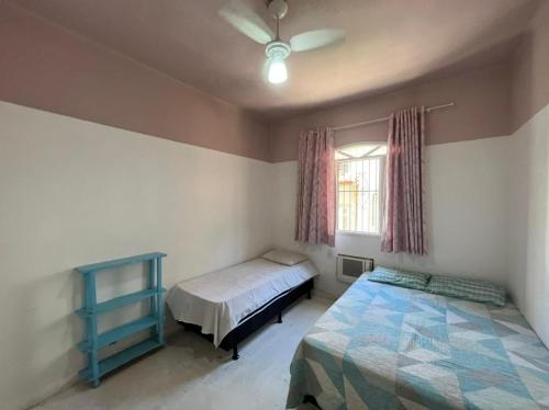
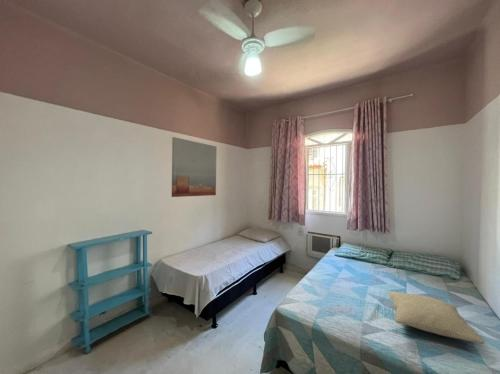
+ pillow (426, 312)
+ wall art (196, 169)
